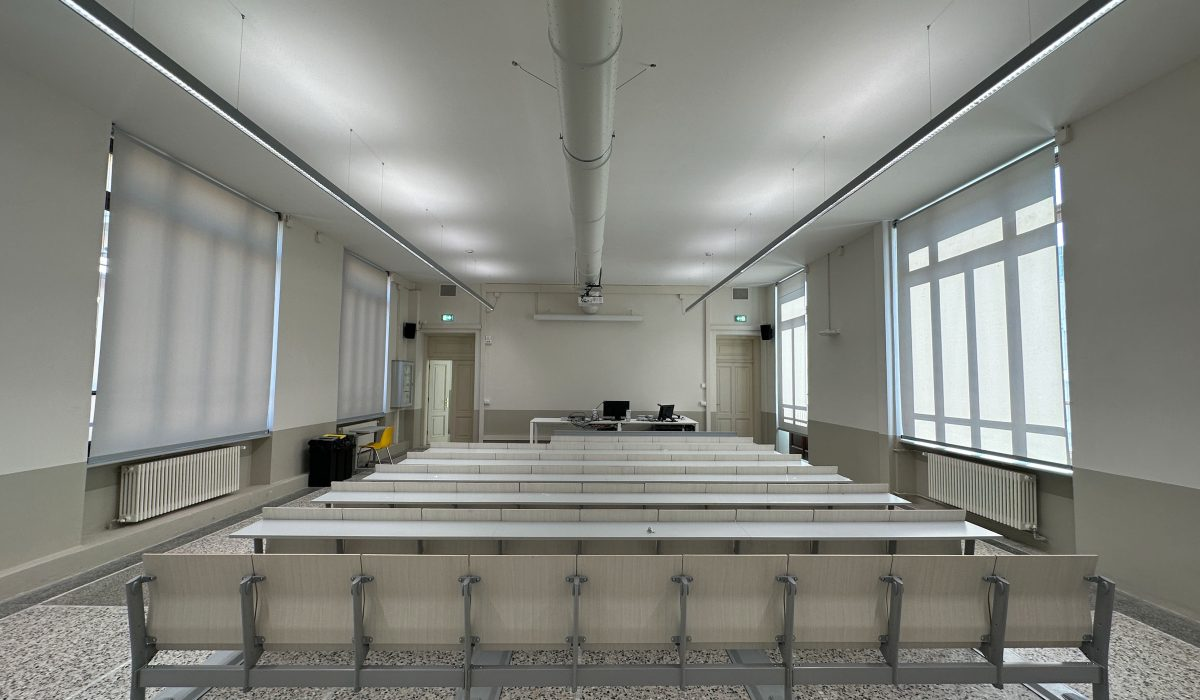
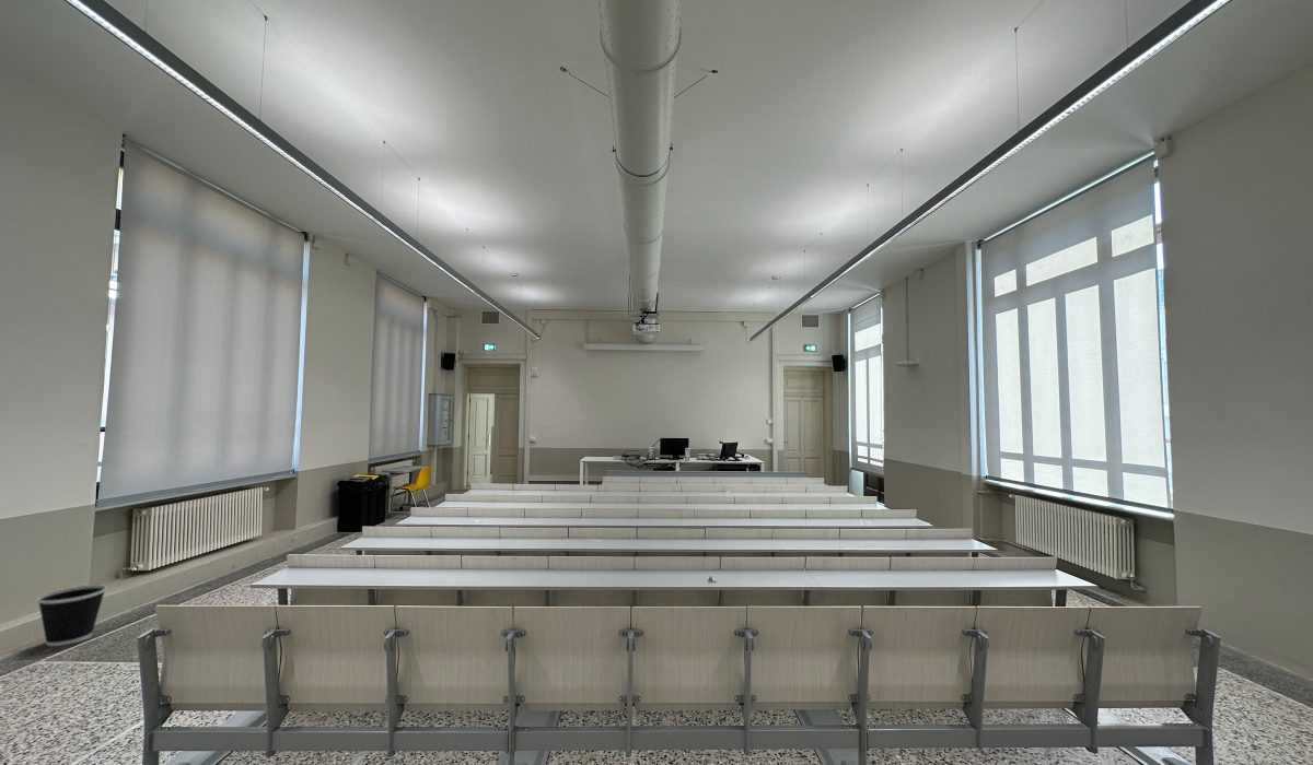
+ wastebasket (71, 615)
